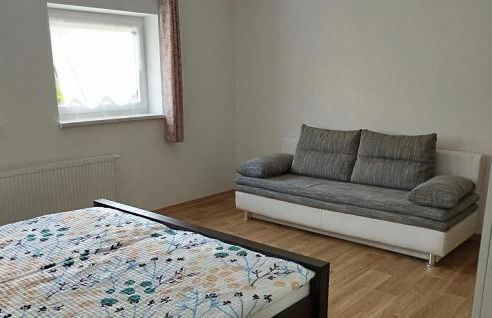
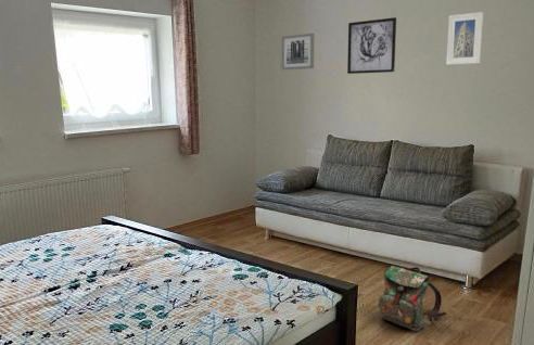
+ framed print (463, 39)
+ wall art (370, 47)
+ wall art (297, 52)
+ backpack (414, 294)
